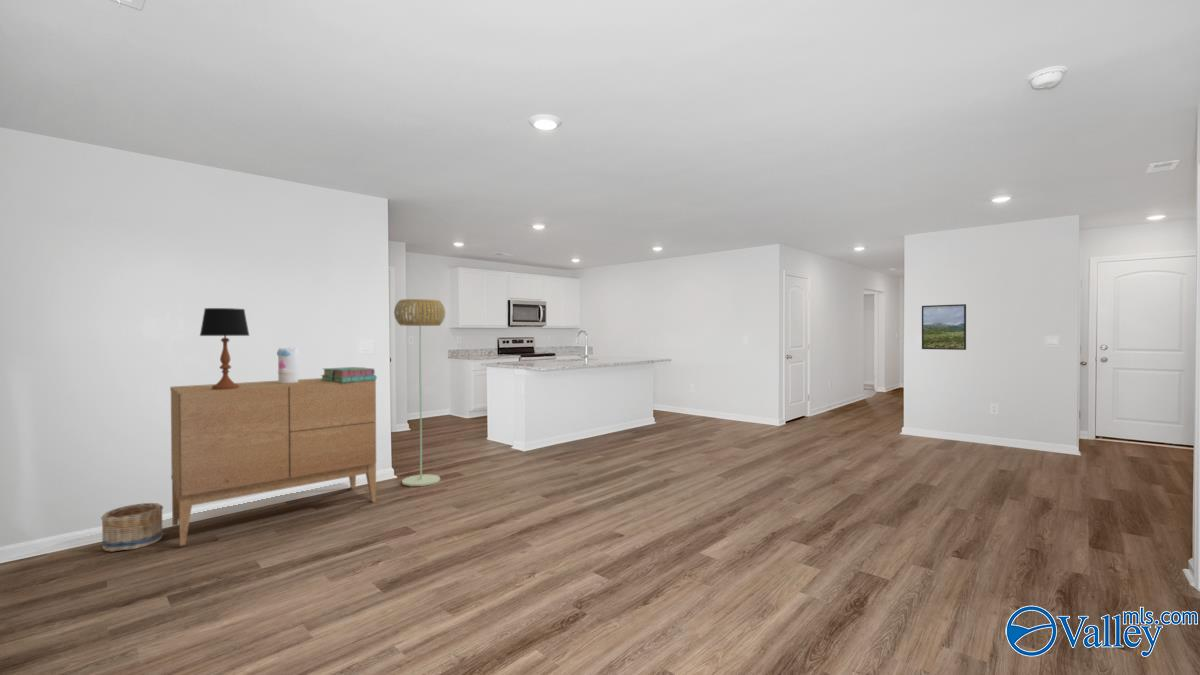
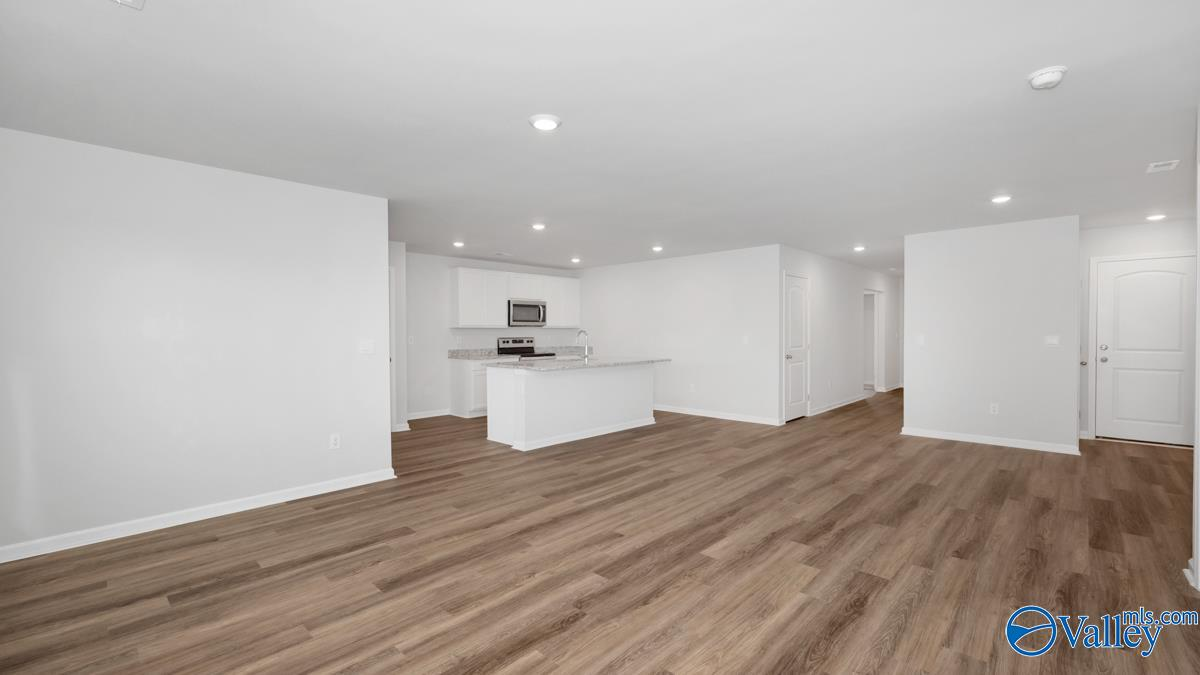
- decorative vase (287, 364)
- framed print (943, 327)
- sideboard (280, 448)
- table lamp (225, 348)
- stack of books (348, 374)
- basket (133, 526)
- floor lamp (420, 390)
